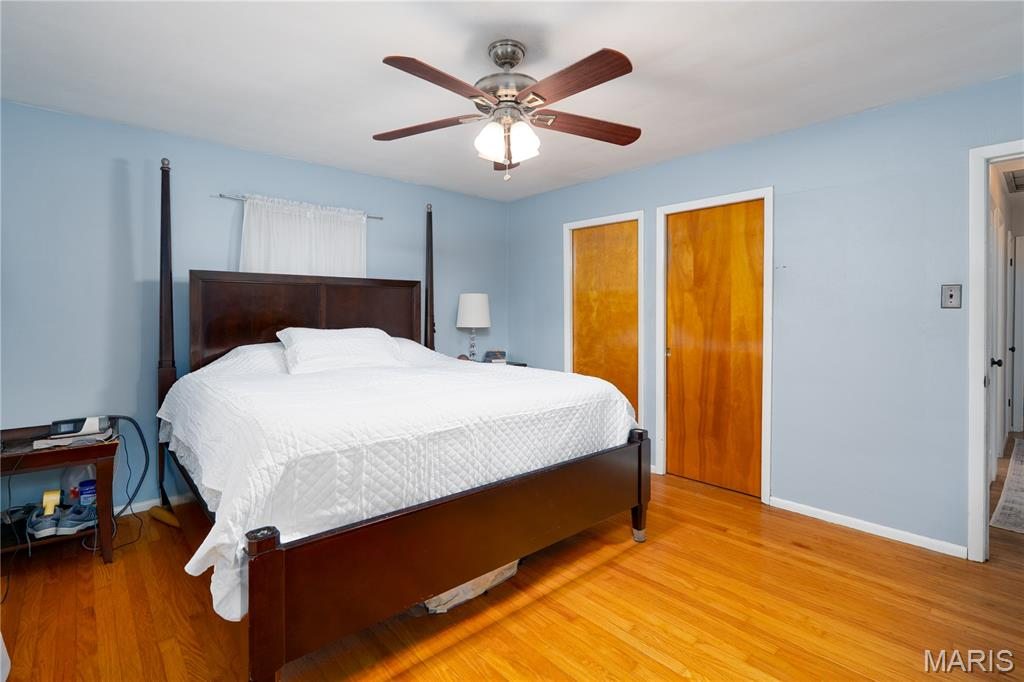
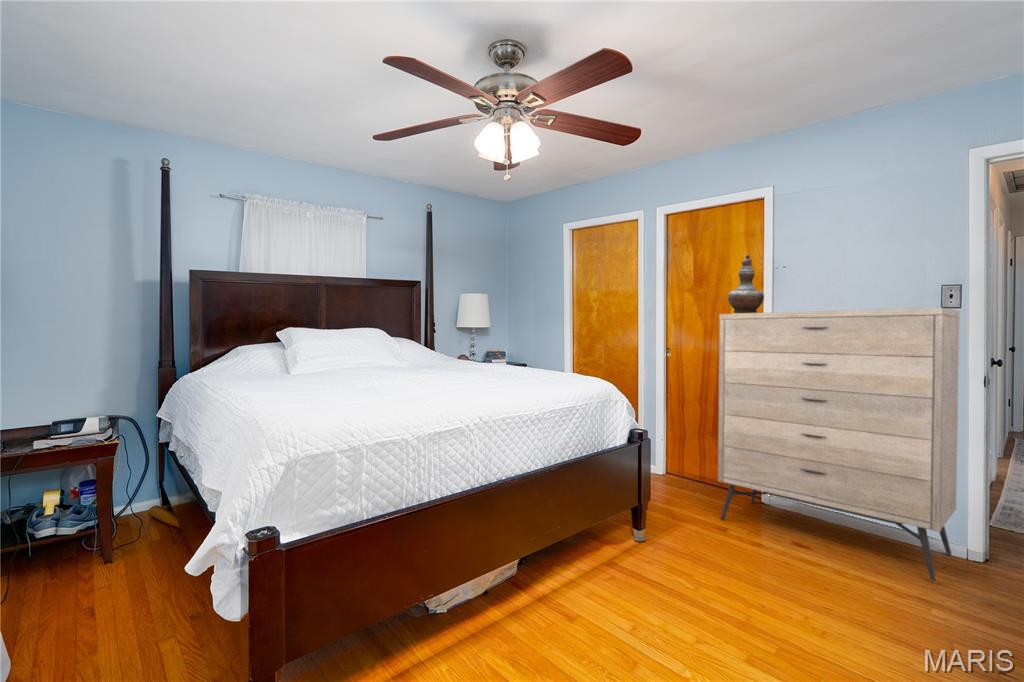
+ decorative vase (745, 283)
+ dresser (827, 424)
